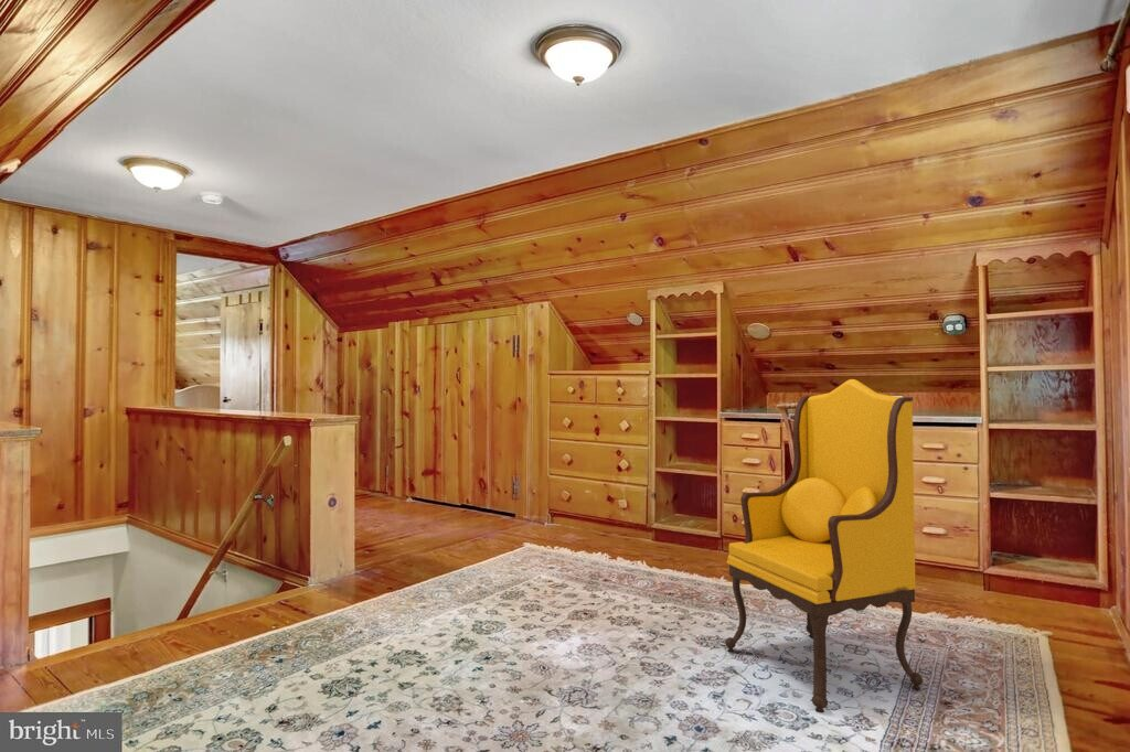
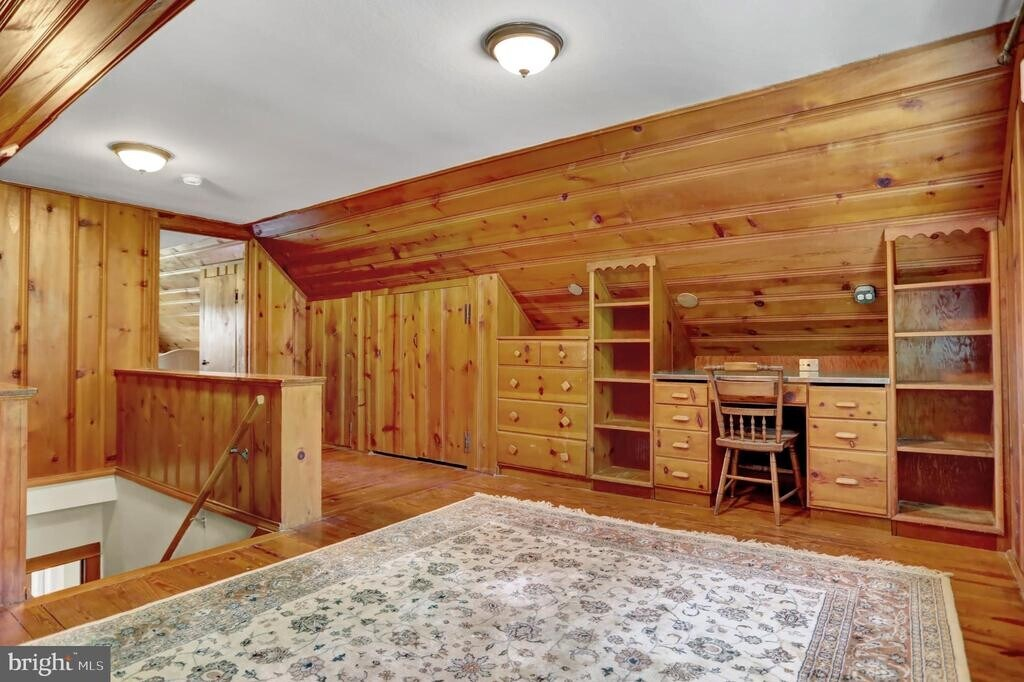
- armchair (814, 523)
